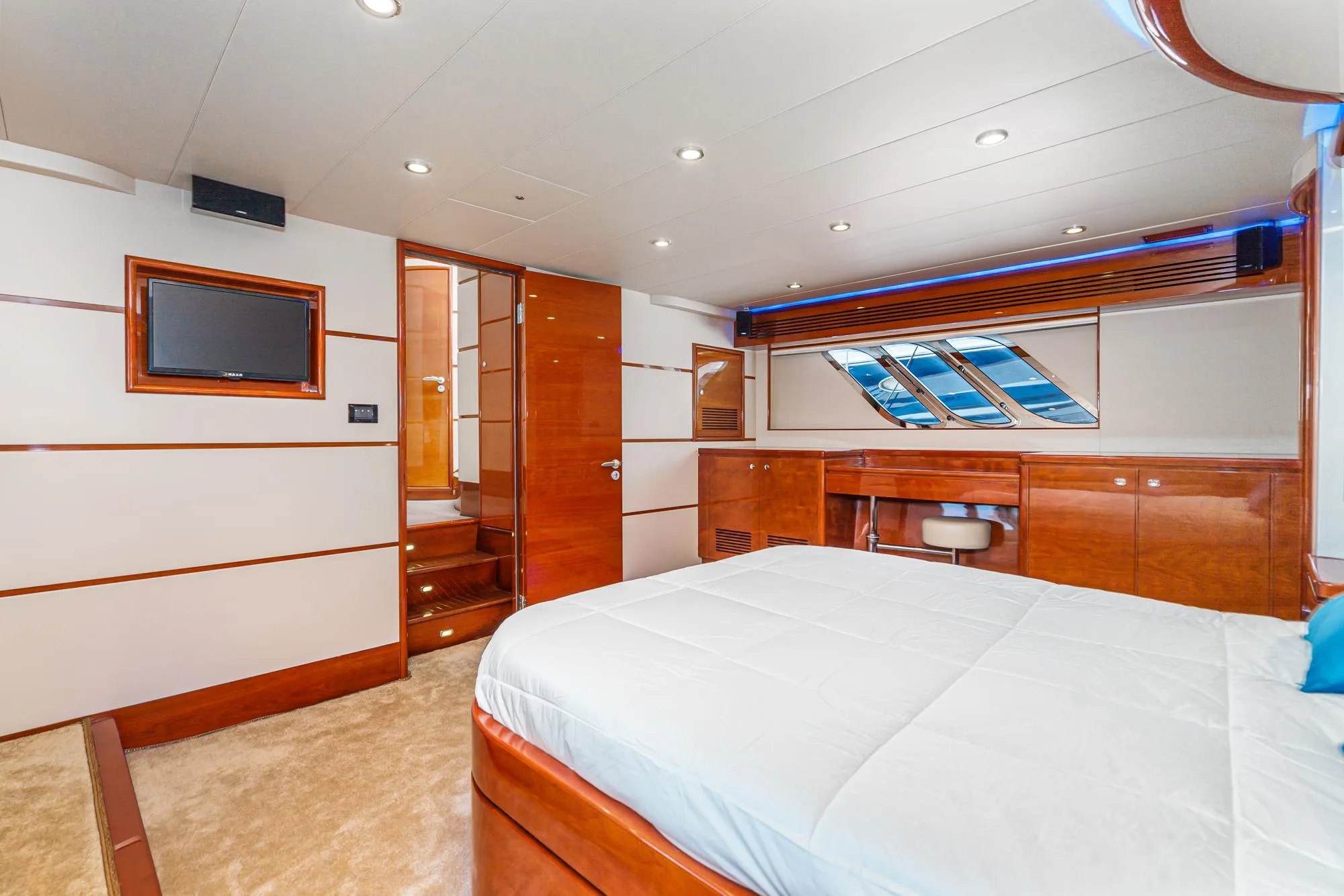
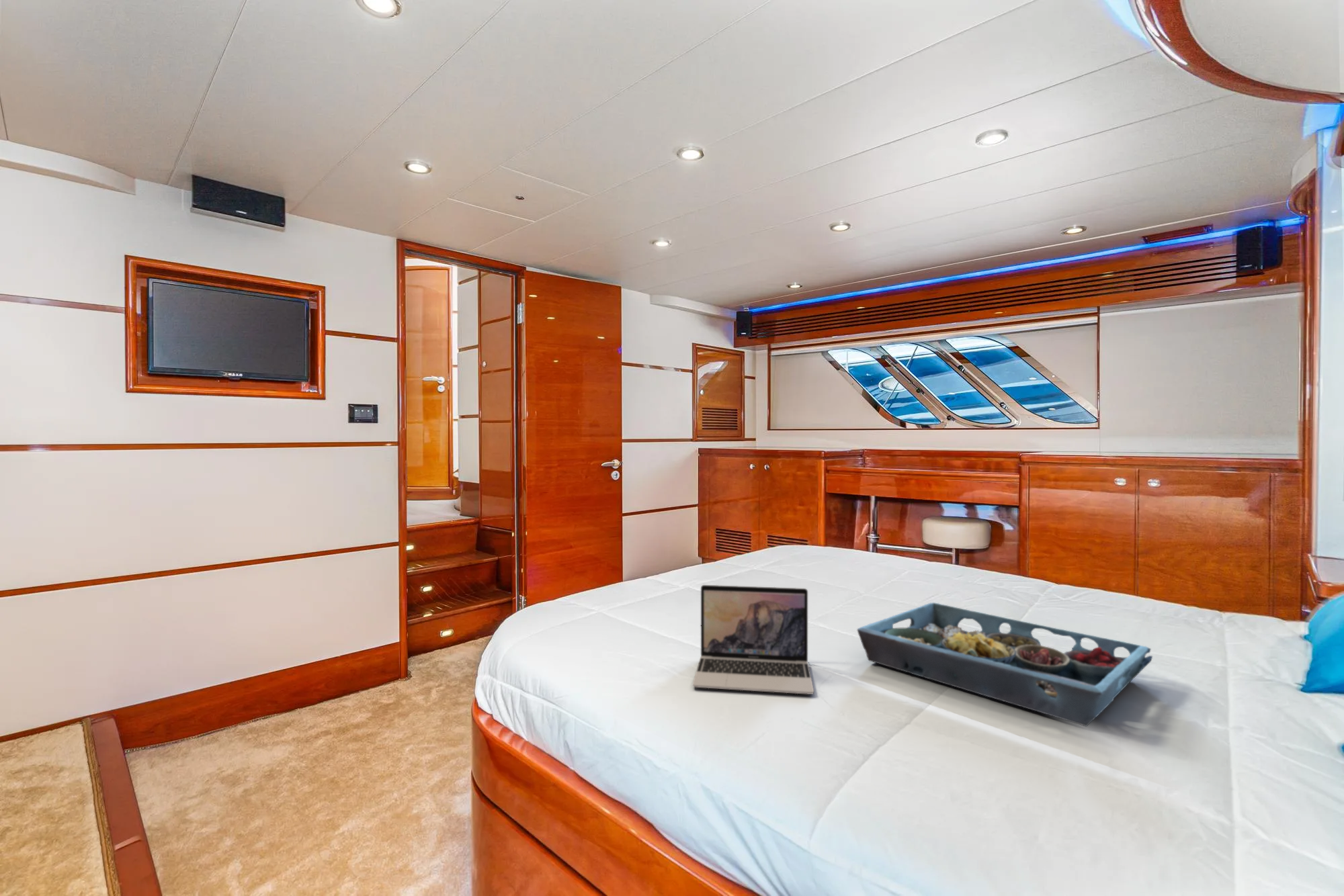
+ laptop (753, 636)
+ serving tray (996, 651)
